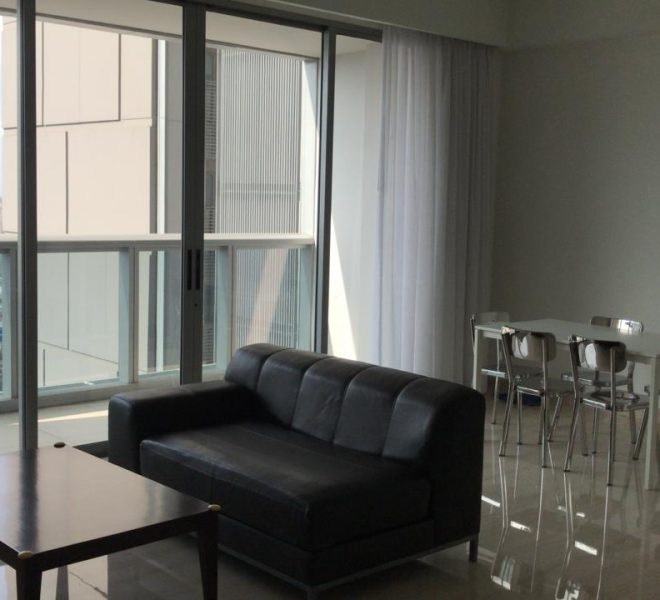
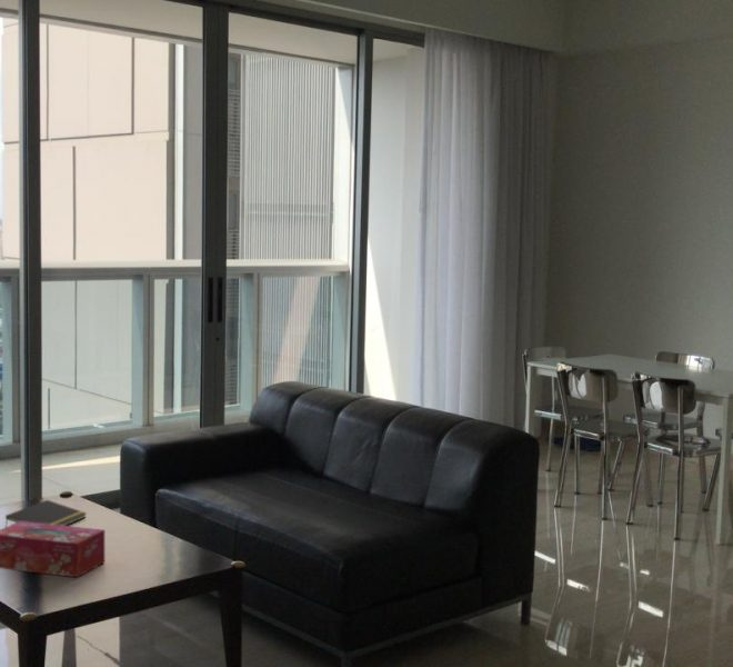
+ notepad (47, 516)
+ tissue box (48, 548)
